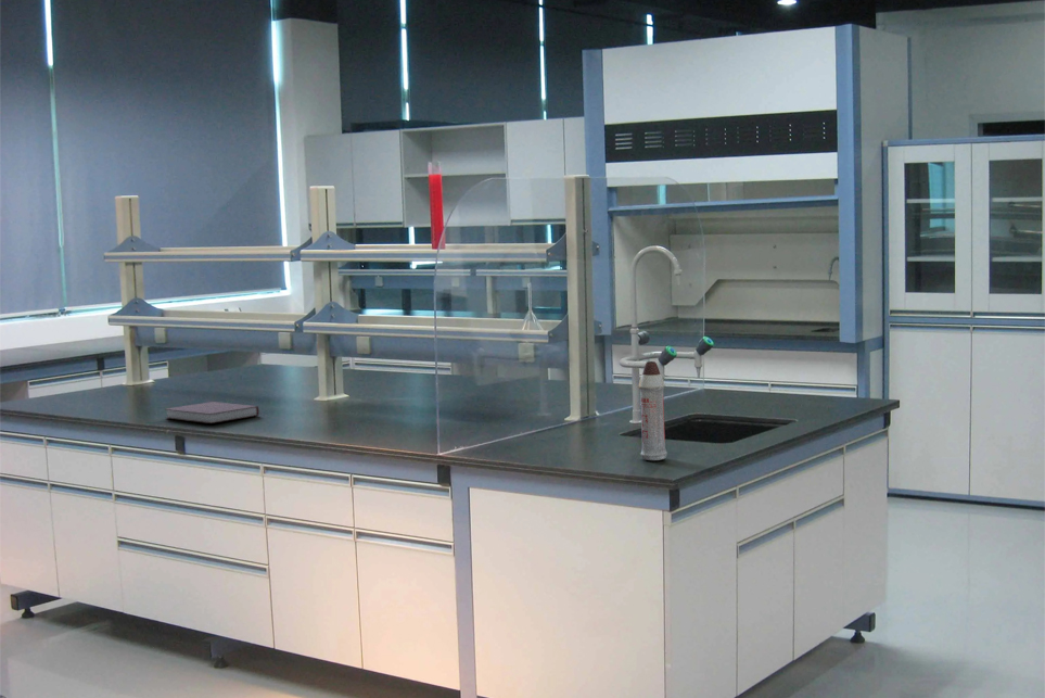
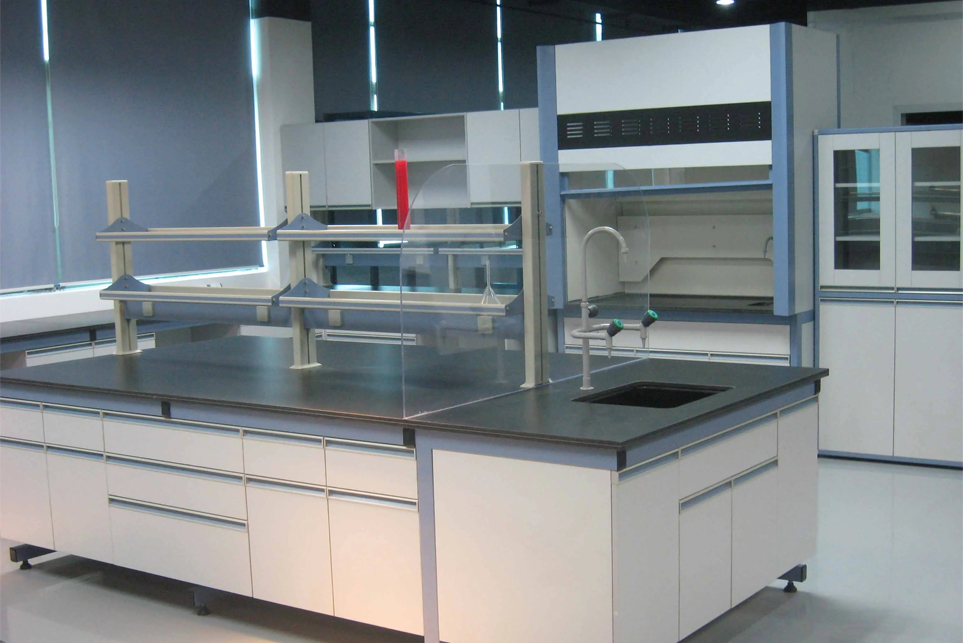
- notebook (212, 411)
- spray bottle (652, 409)
